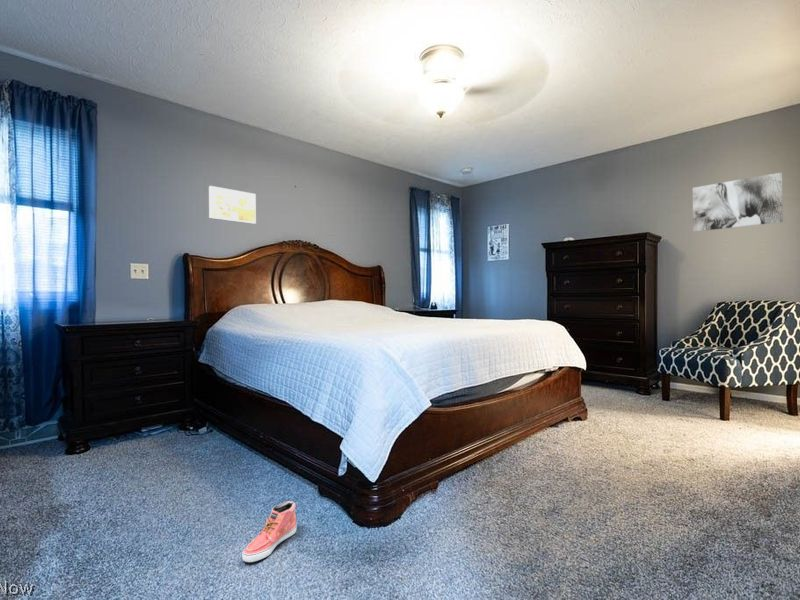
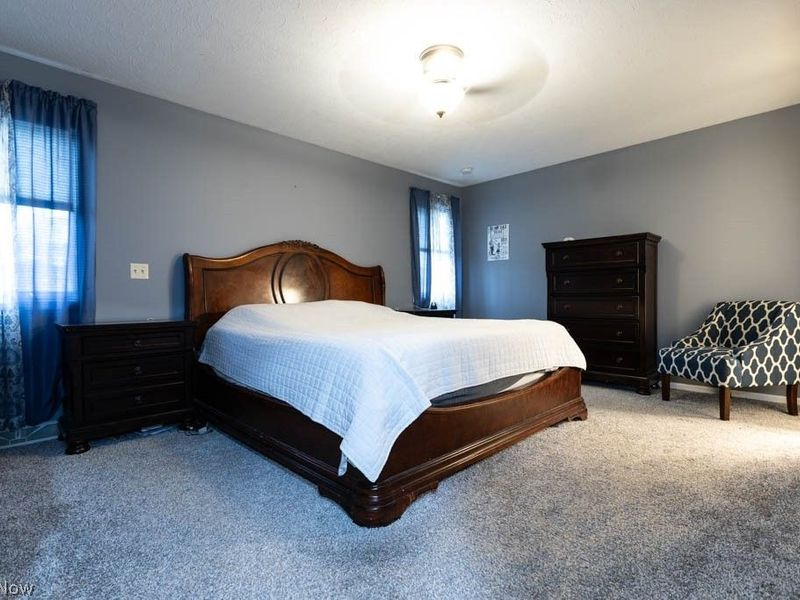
- wall art (735, 203)
- shoe (270, 528)
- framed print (233, 205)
